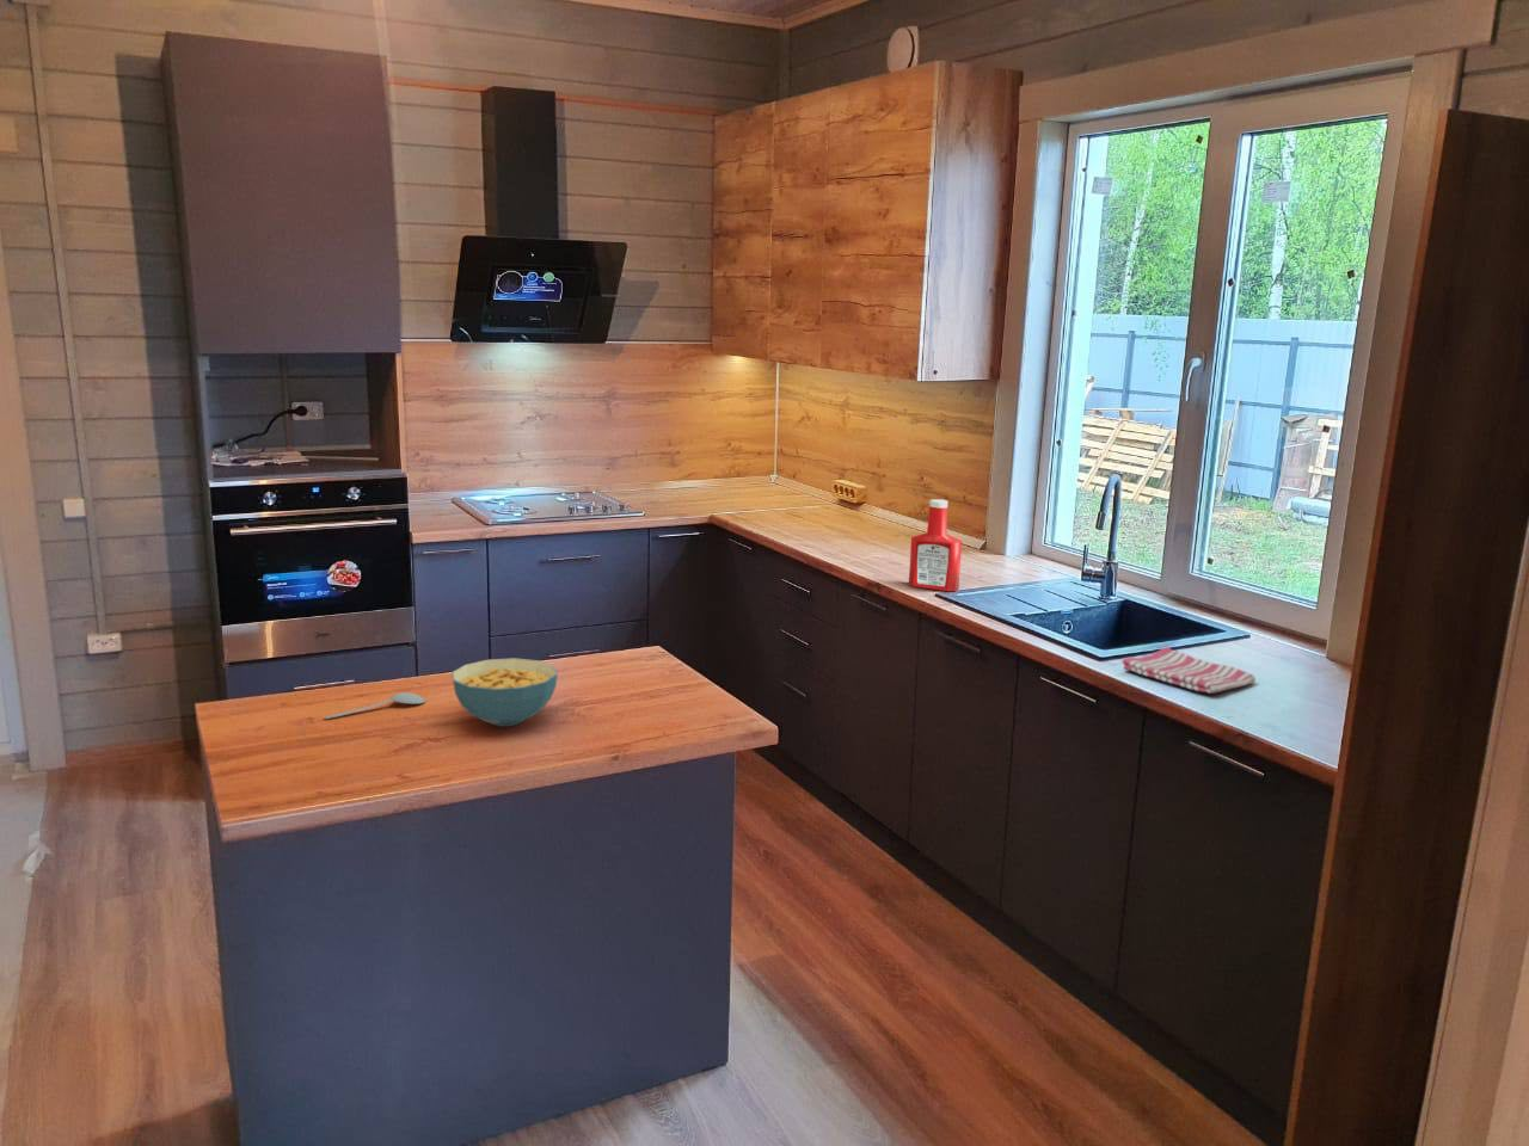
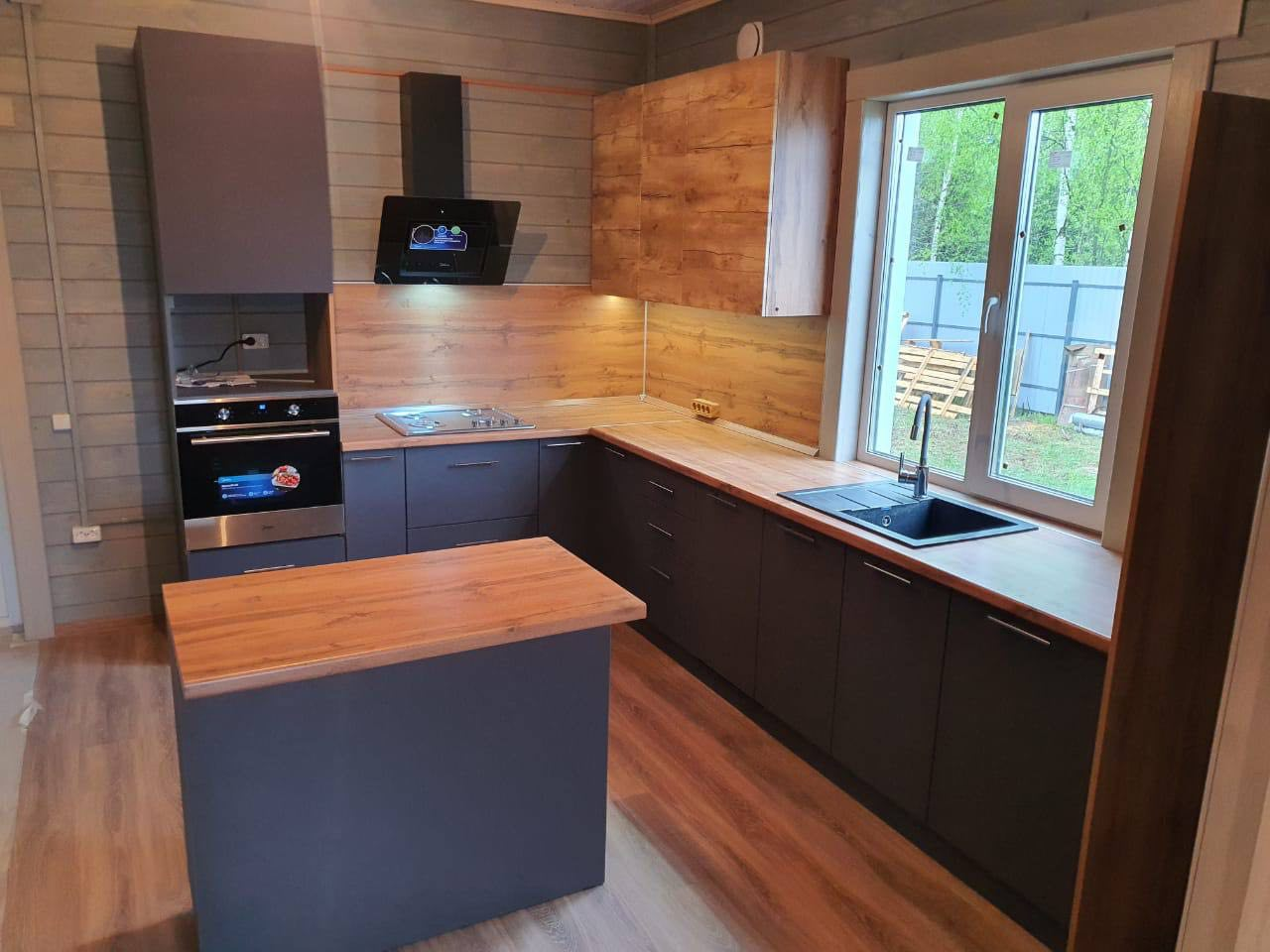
- dish towel (1187, 669)
- soap bottle (935, 543)
- cereal bowl (506, 697)
- spoon (376, 704)
